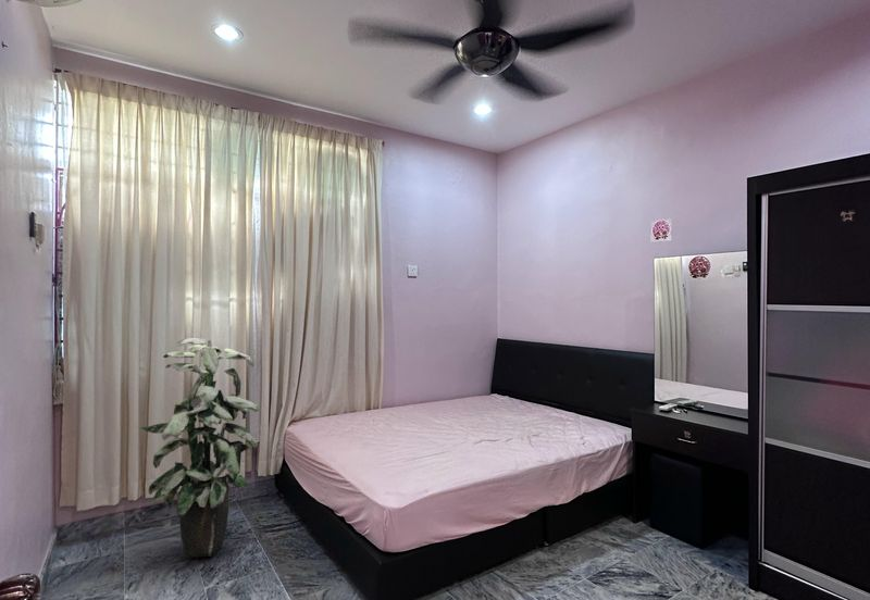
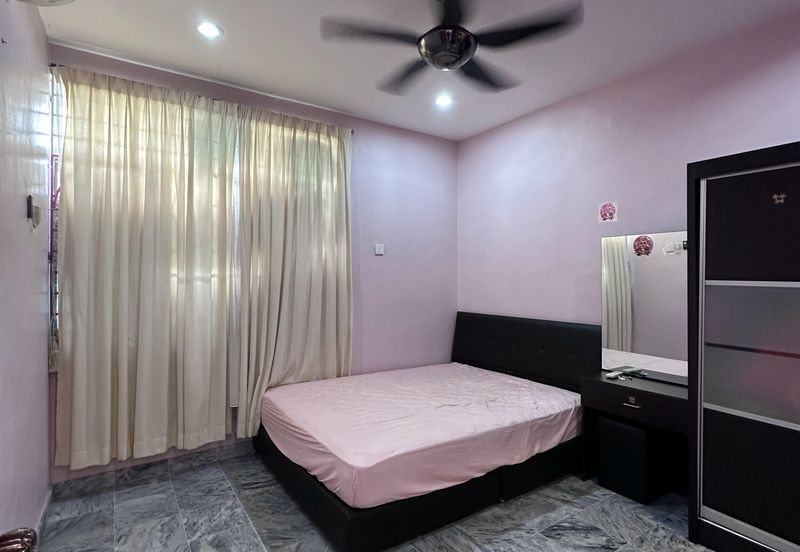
- indoor plant (201, 441)
